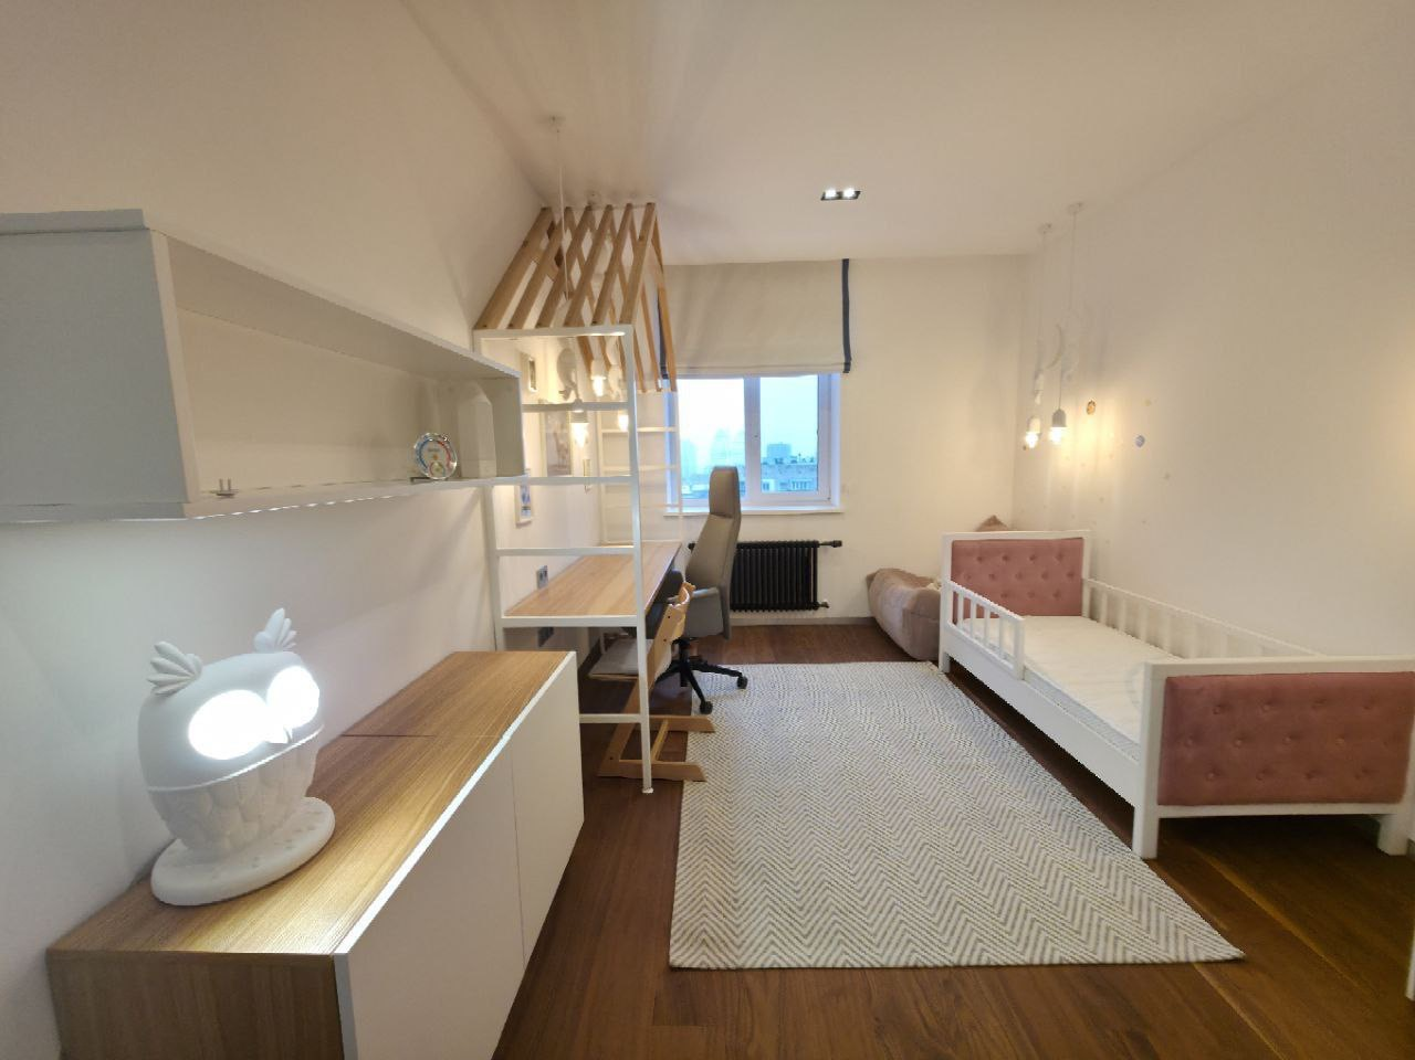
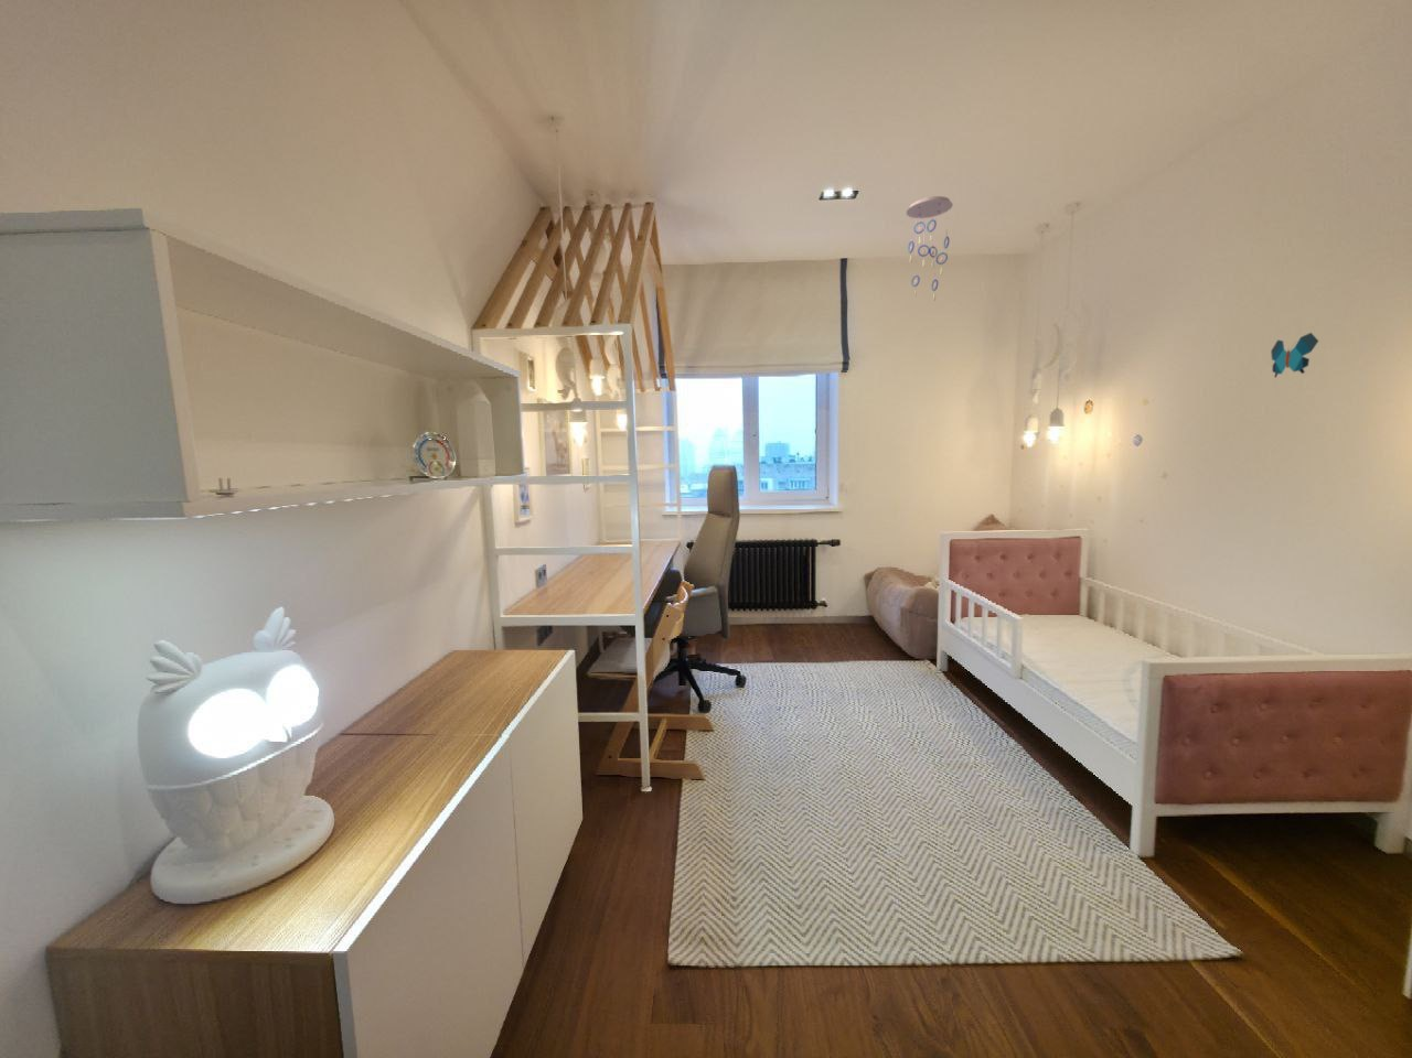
+ ceiling mobile (927, 252)
+ decorative butterfly (1289, 356)
